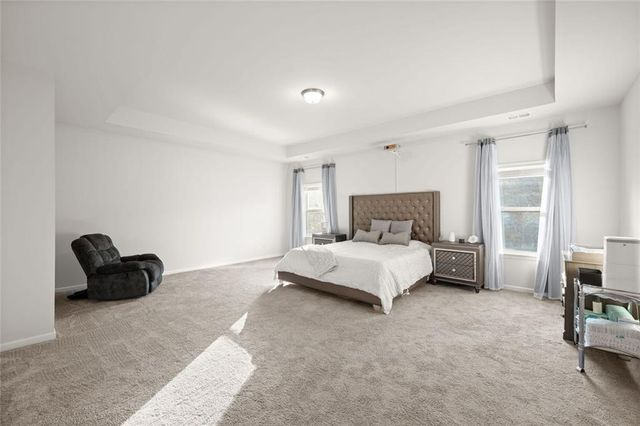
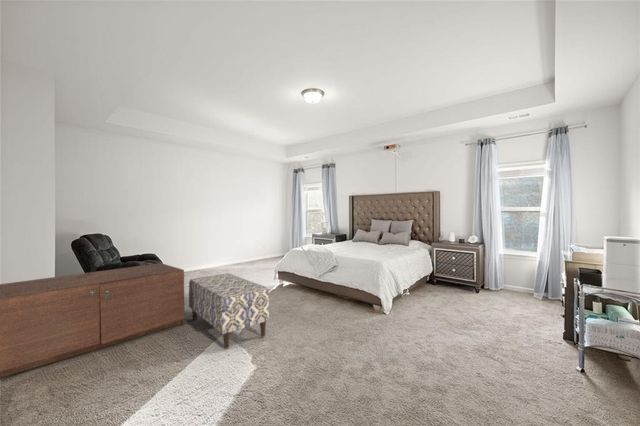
+ storage trunk (92, 309)
+ bench (226, 305)
